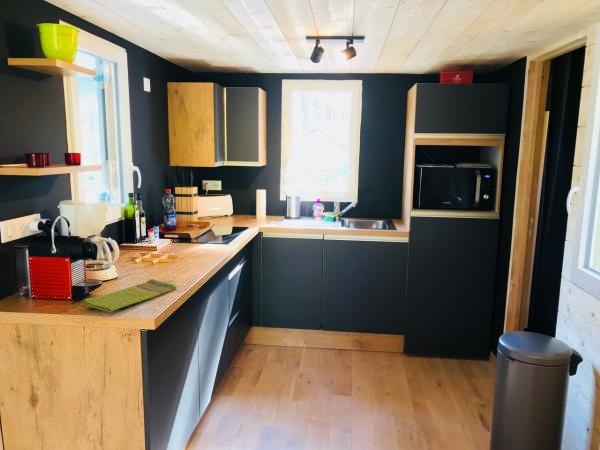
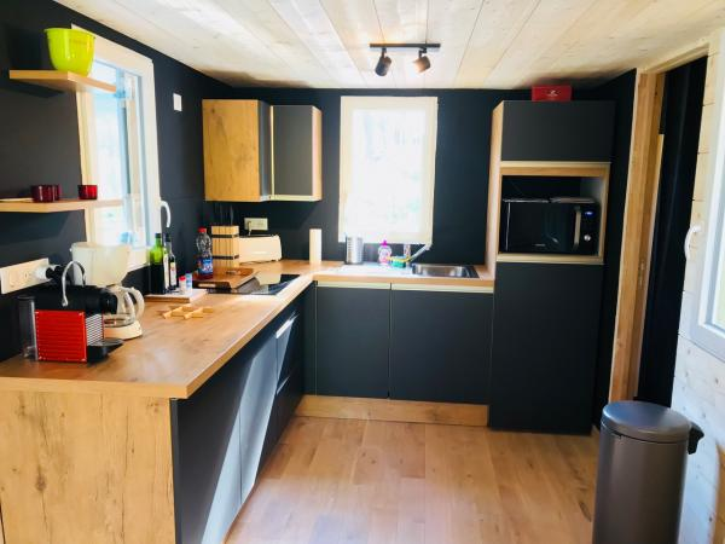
- dish towel (133, 293)
